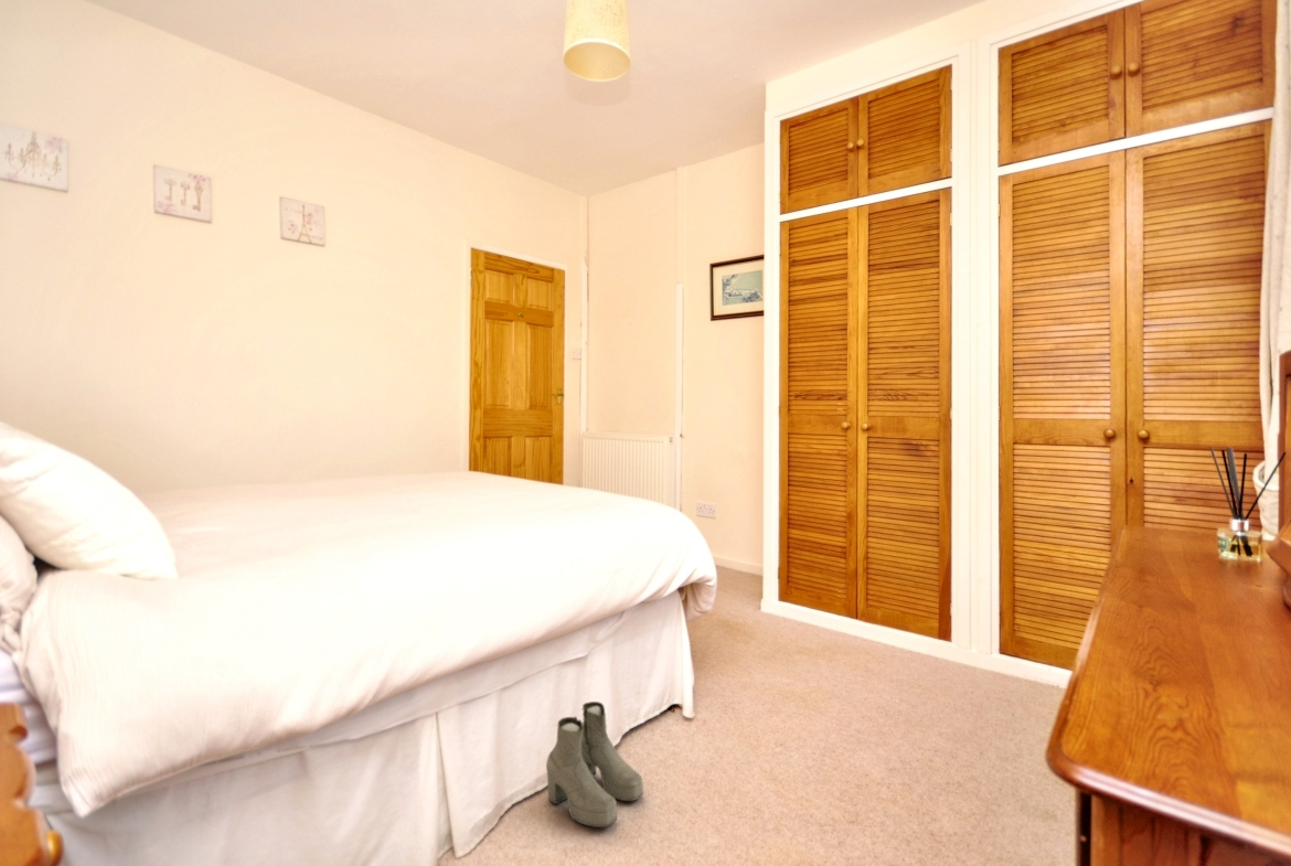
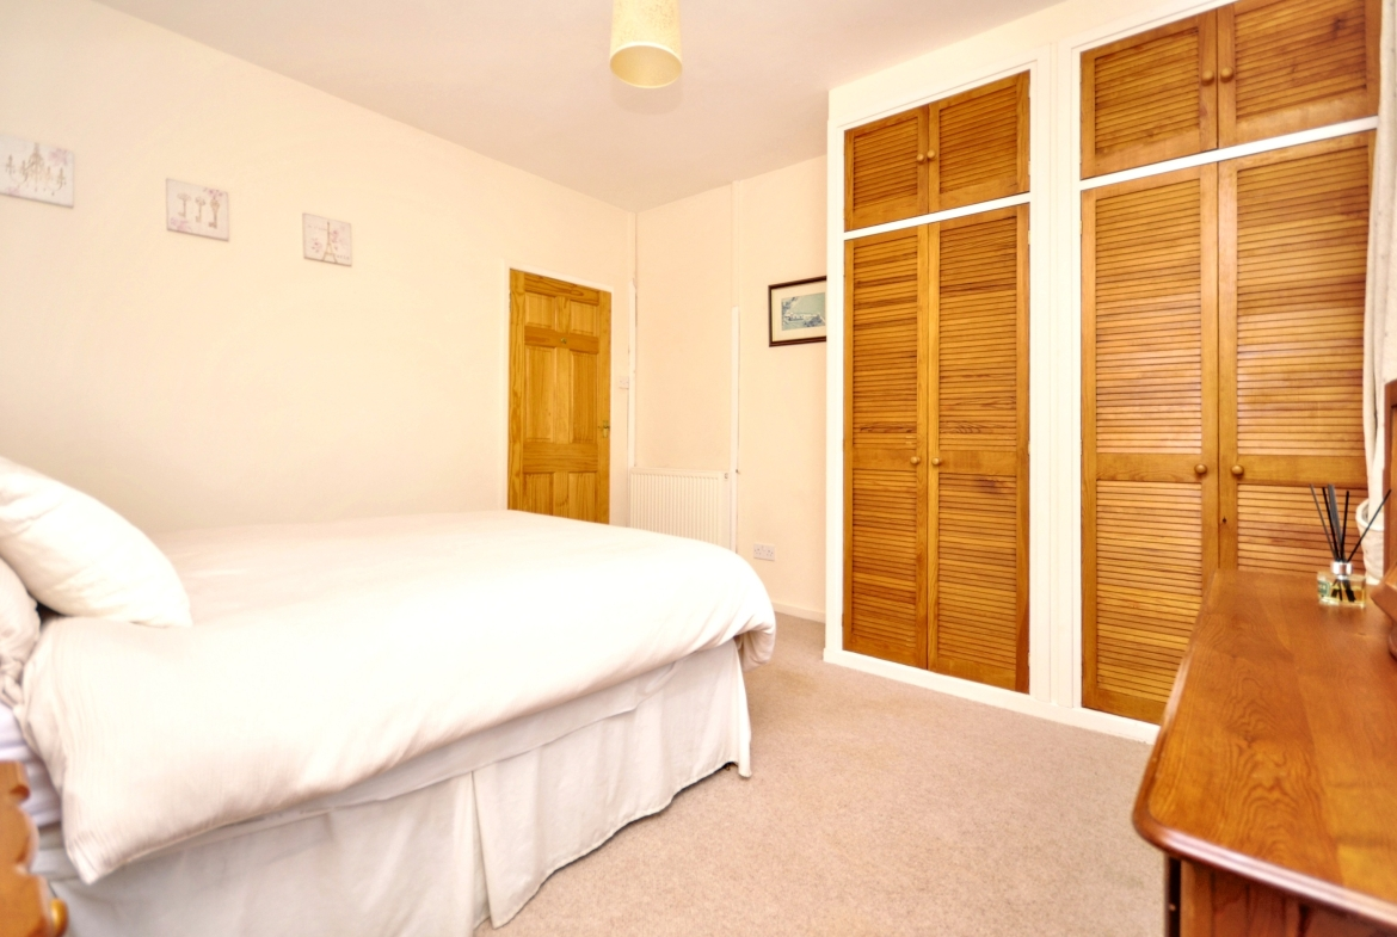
- boots (594, 757)
